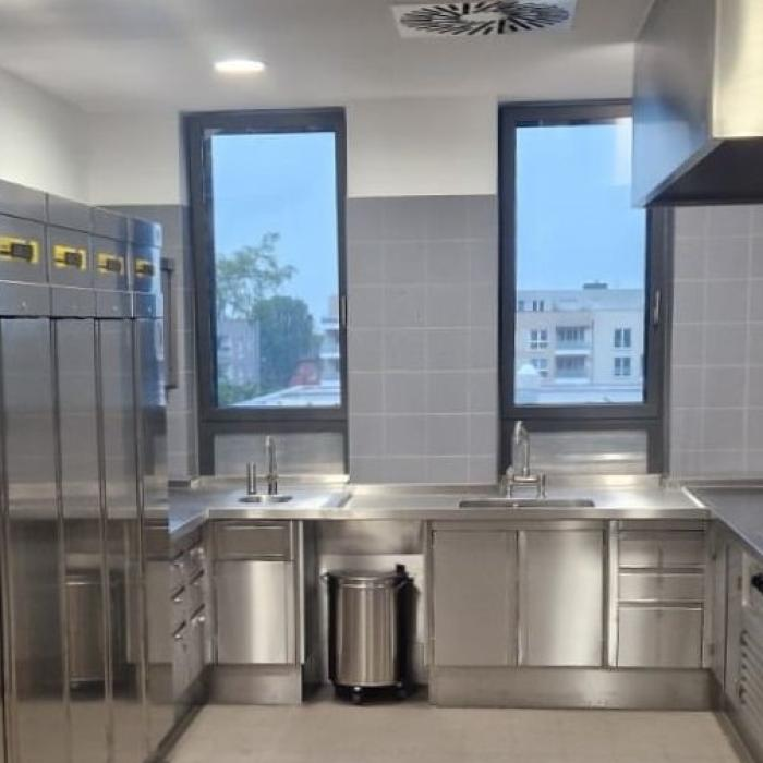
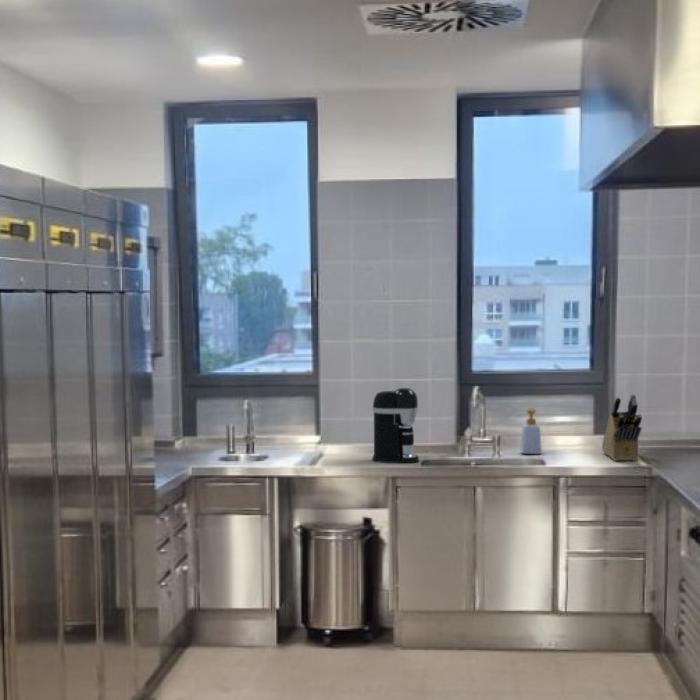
+ soap bottle (531, 431)
+ knife block (621, 425)
+ coffee maker (395, 424)
